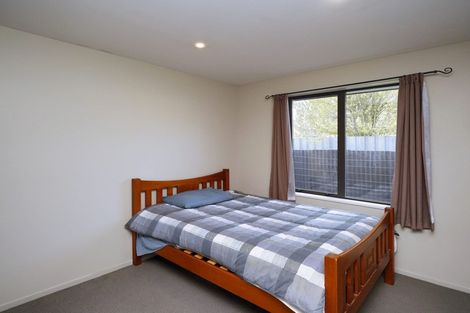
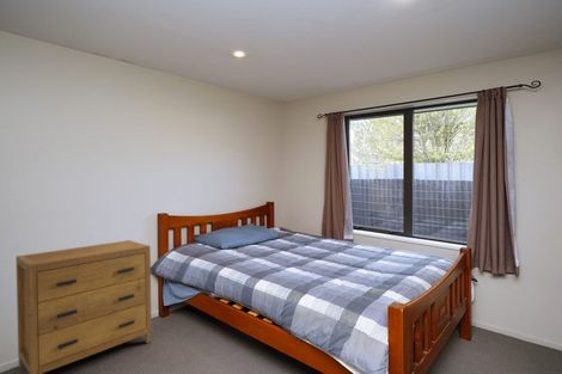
+ dresser (88, 302)
